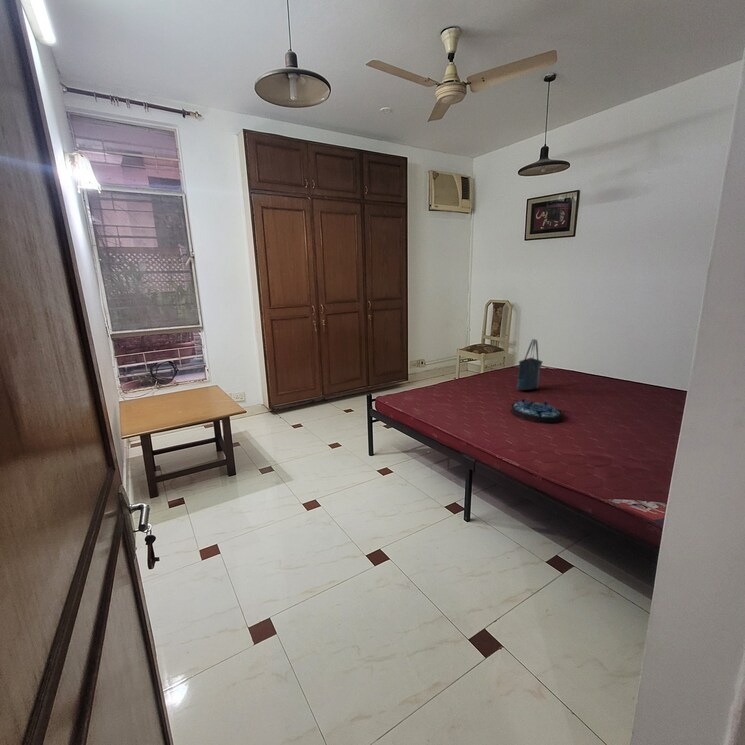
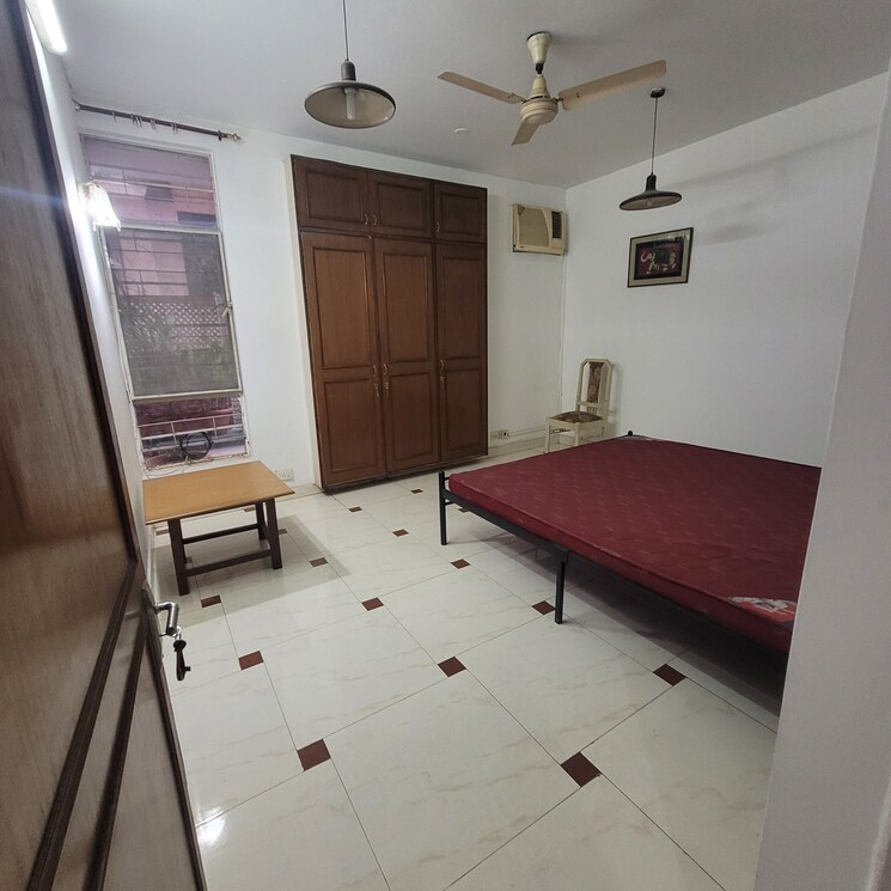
- tote bag (530, 364)
- serving tray (535, 408)
